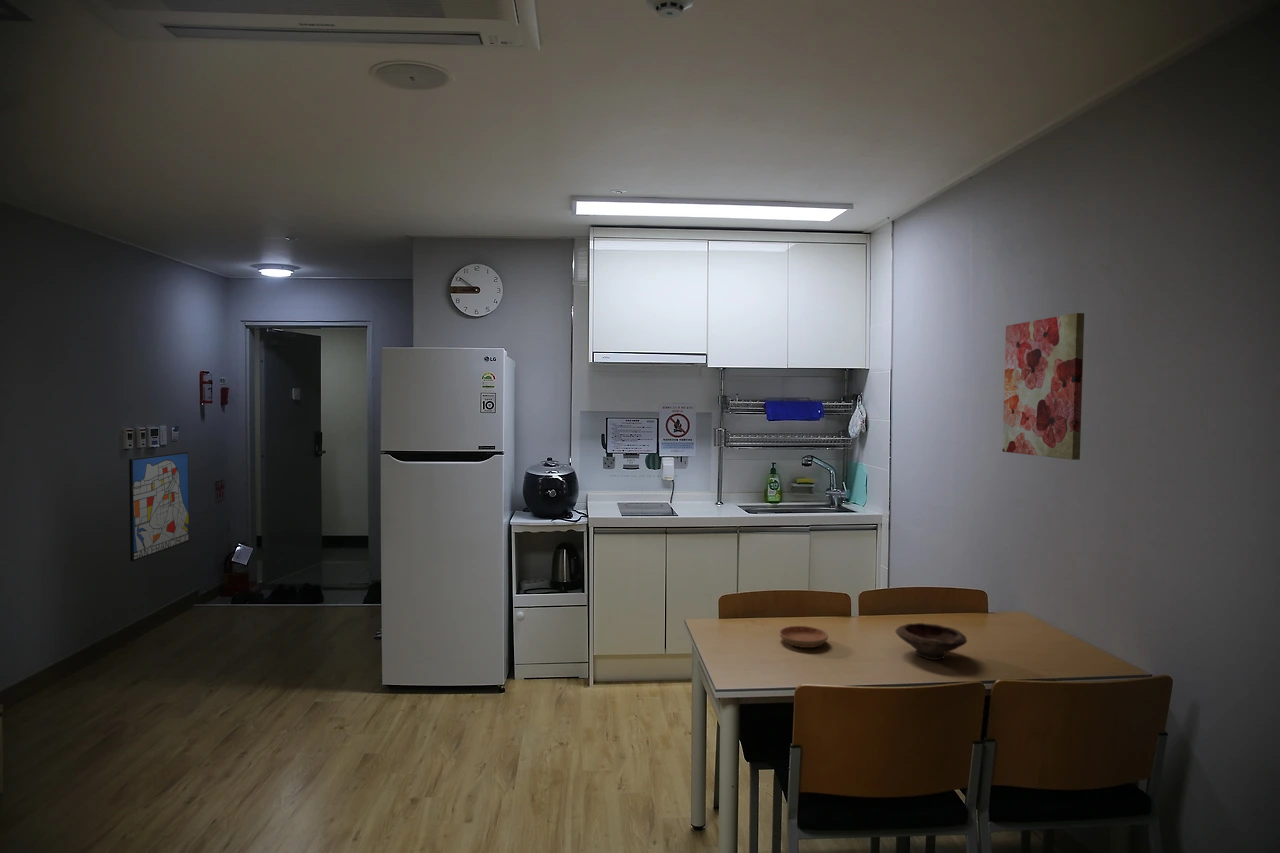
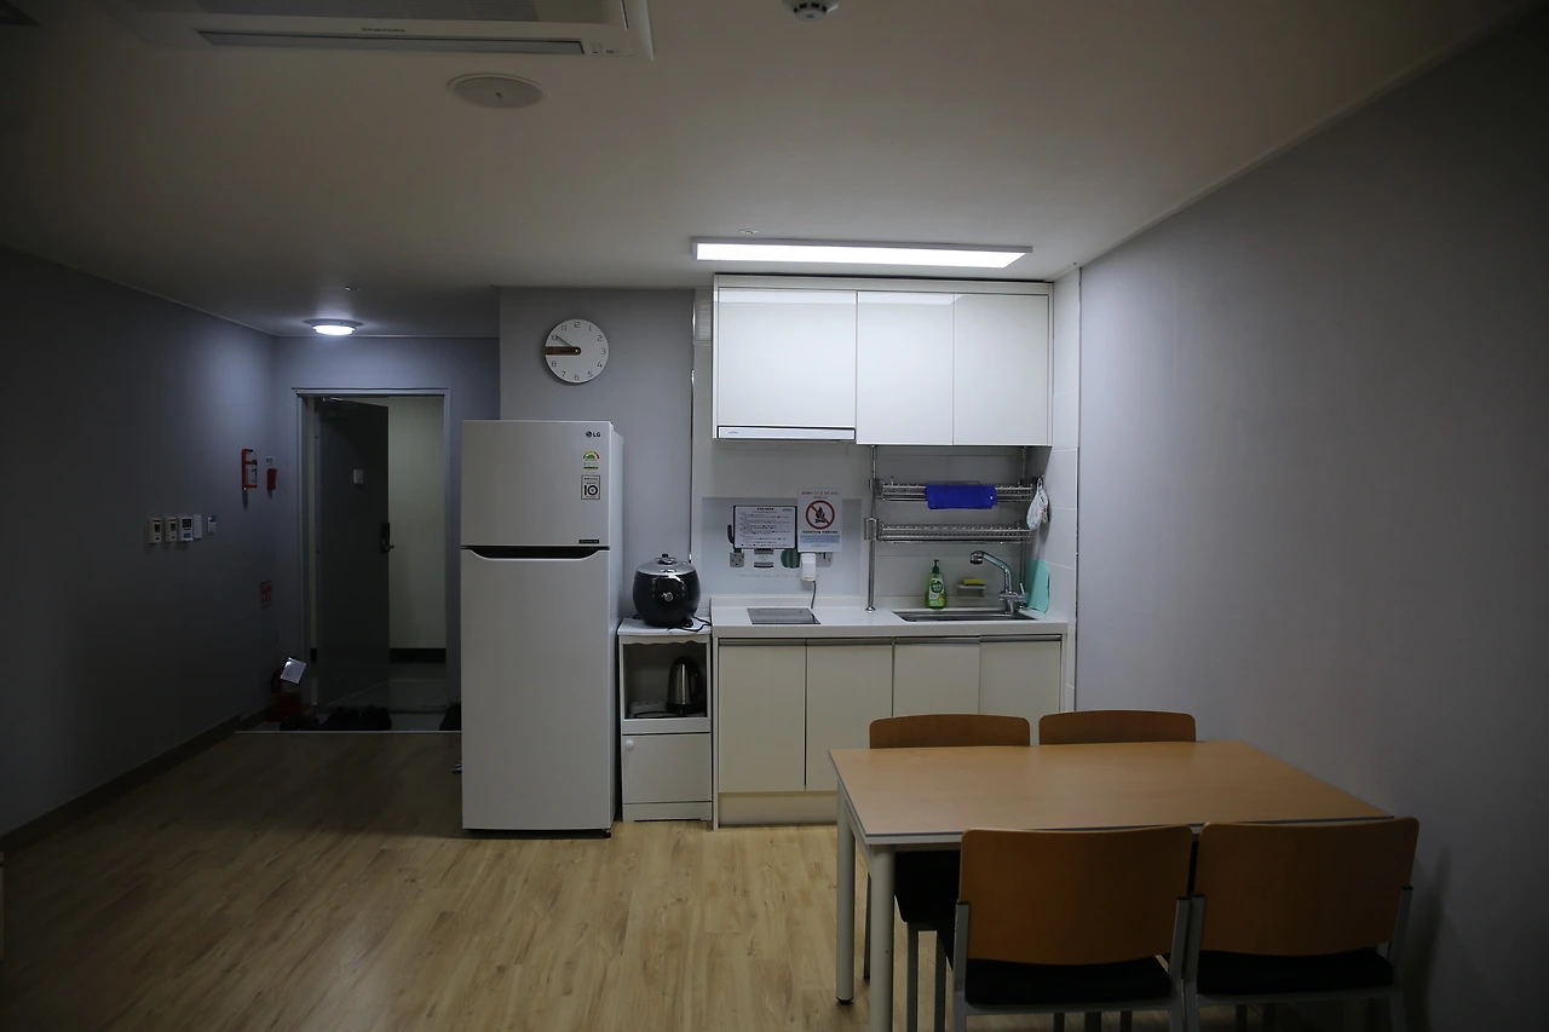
- saucer (803, 637)
- wall art (1040, 387)
- wall art (161, 503)
- bowl (930, 642)
